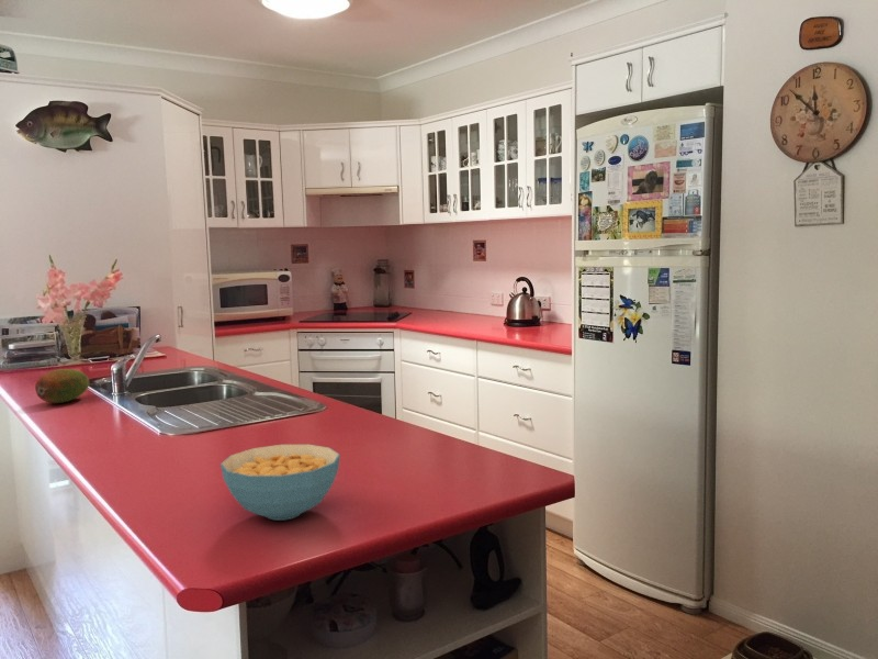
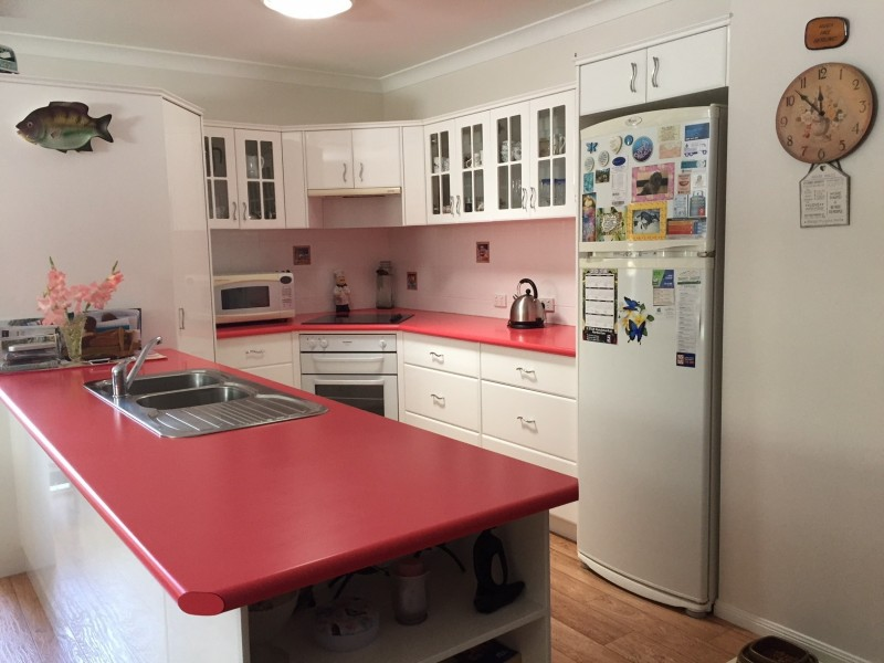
- cereal bowl (282, 487)
- fruit (63, 384)
